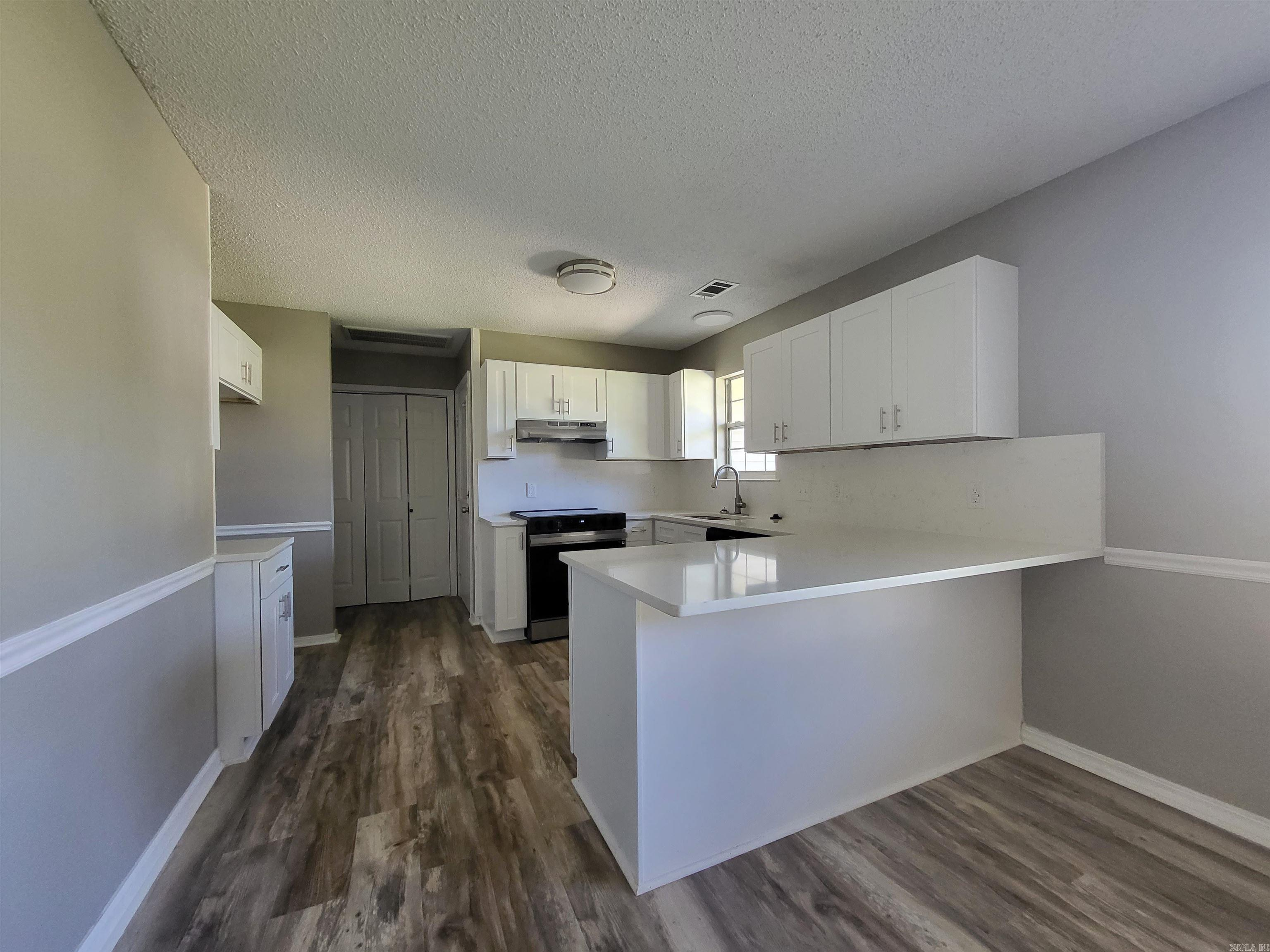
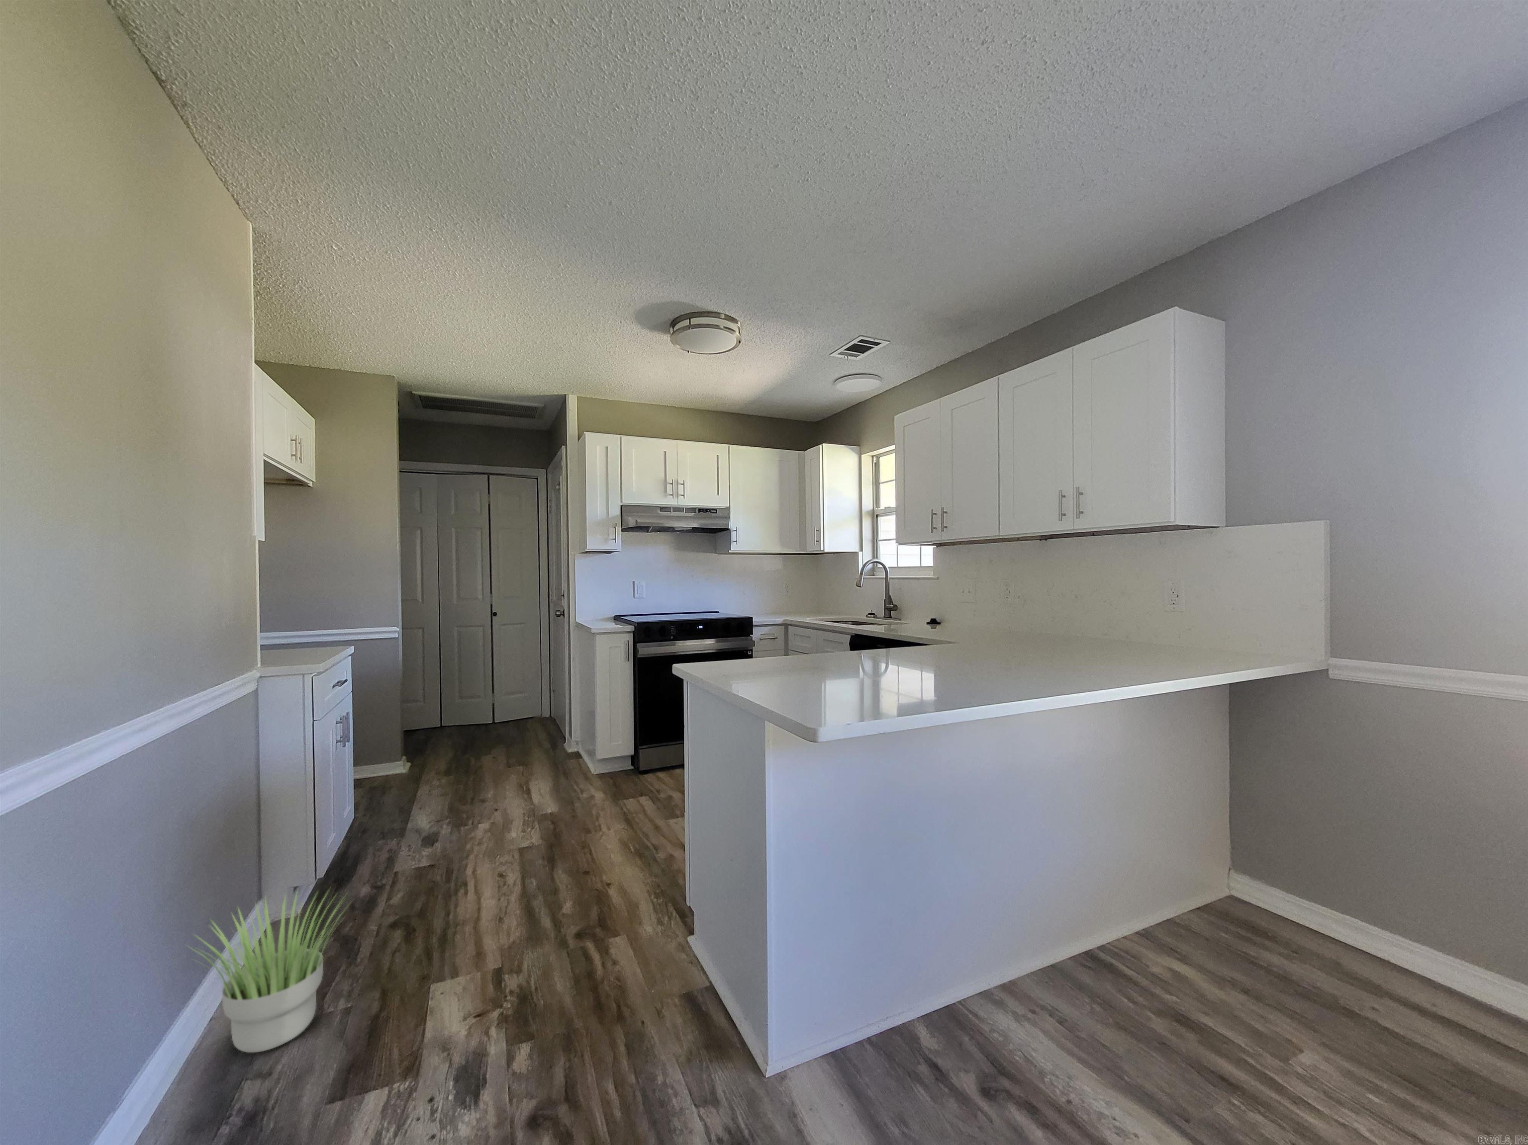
+ potted plant (276, 975)
